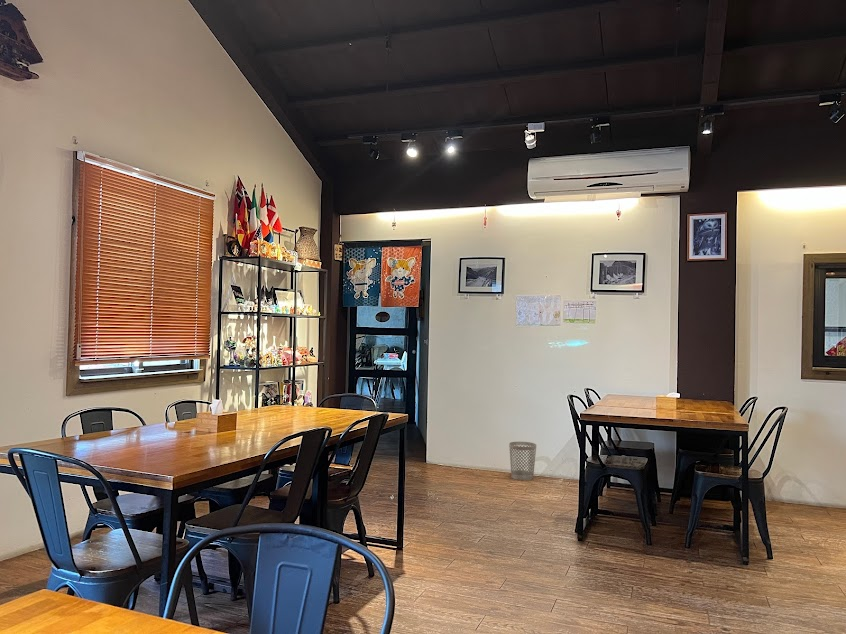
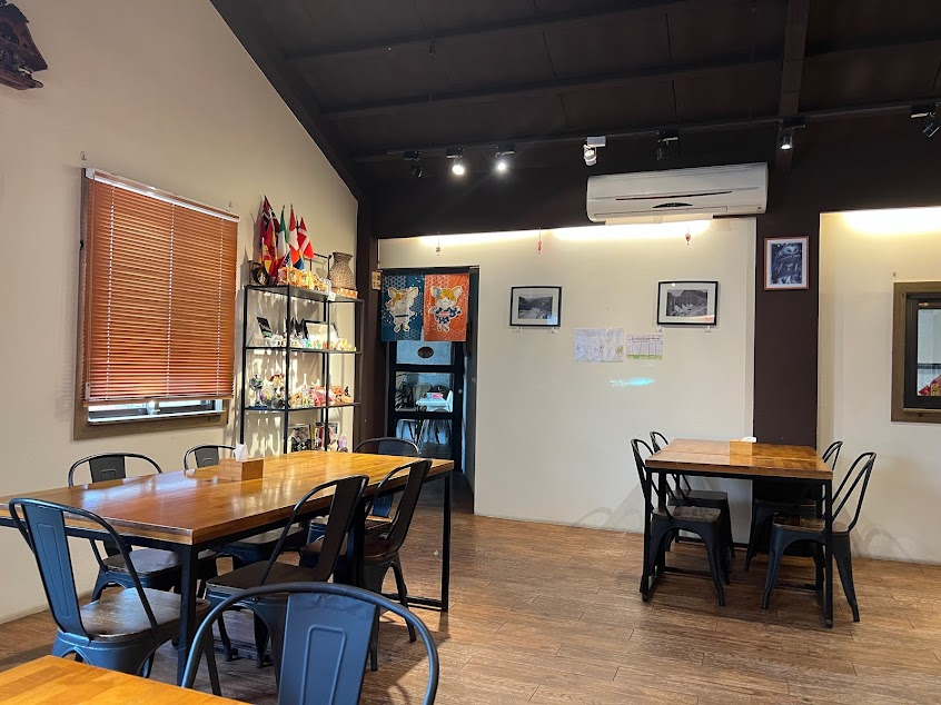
- wastebasket (522, 460)
